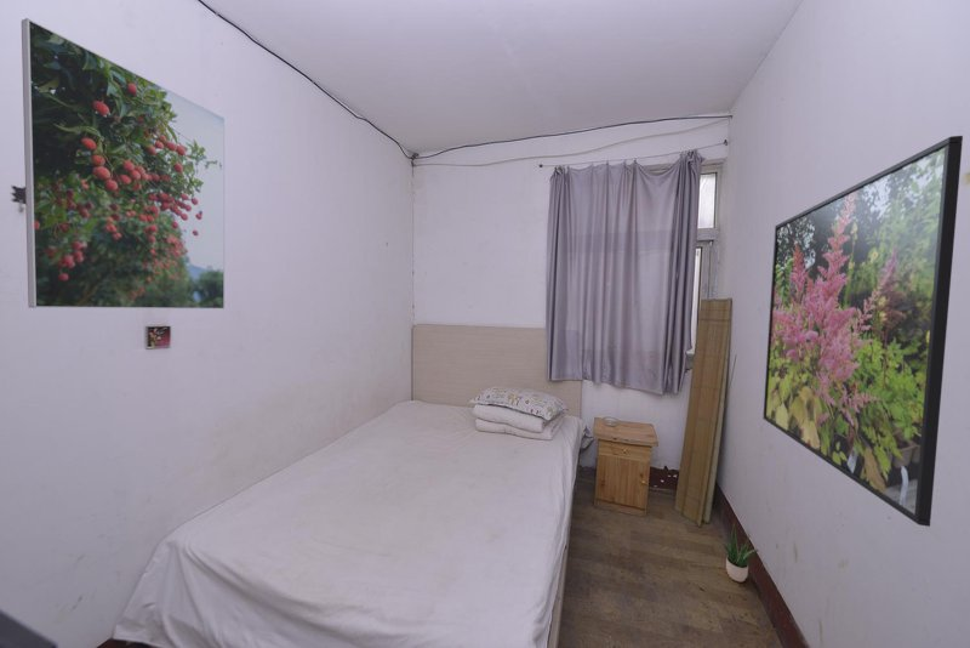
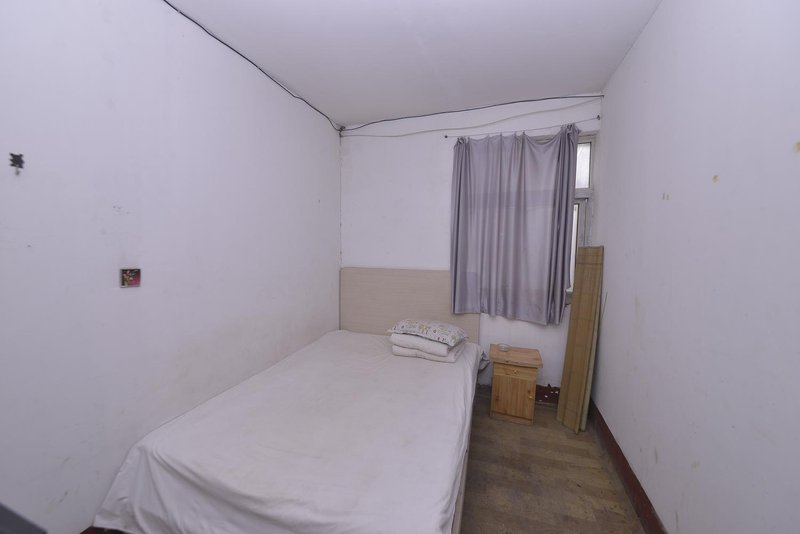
- potted plant (737, 552)
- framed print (827, 326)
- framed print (144, 194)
